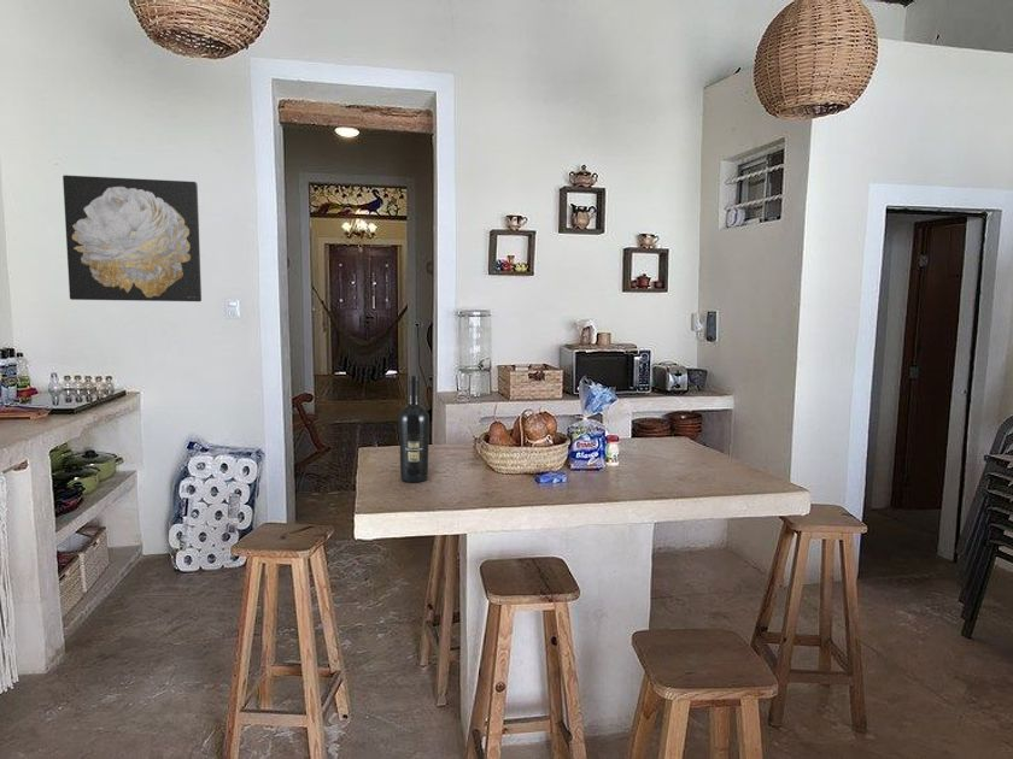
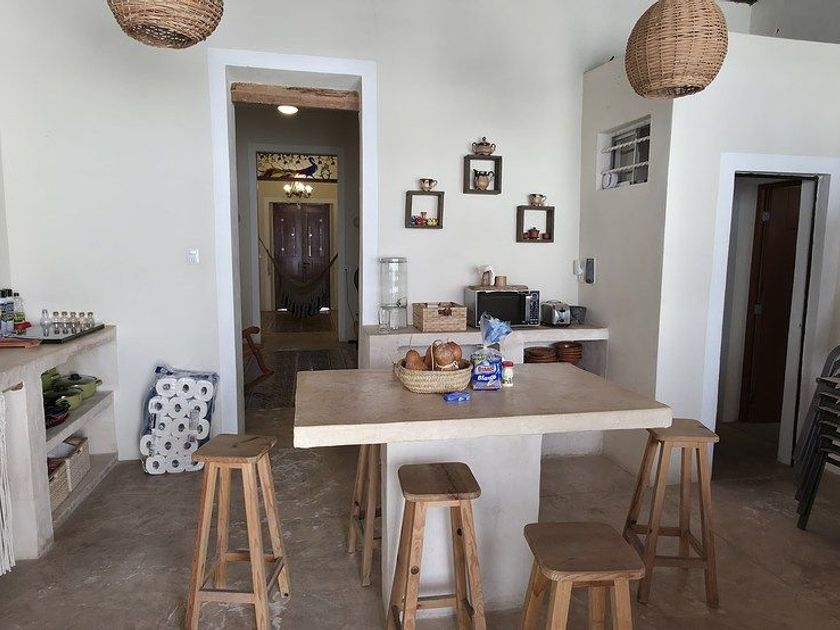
- wine bottle (414, 428)
- wall art (134, 240)
